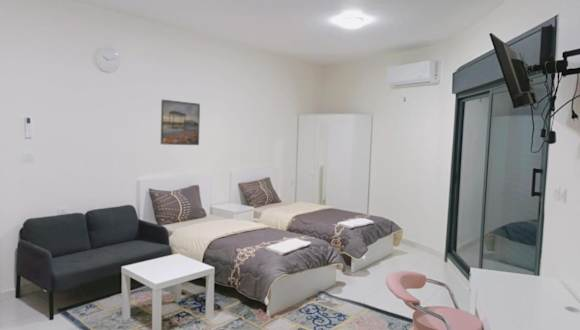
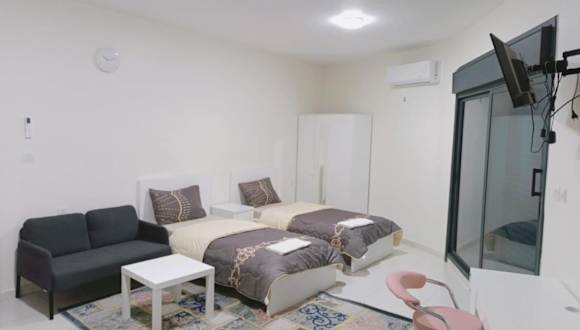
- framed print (180, 123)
